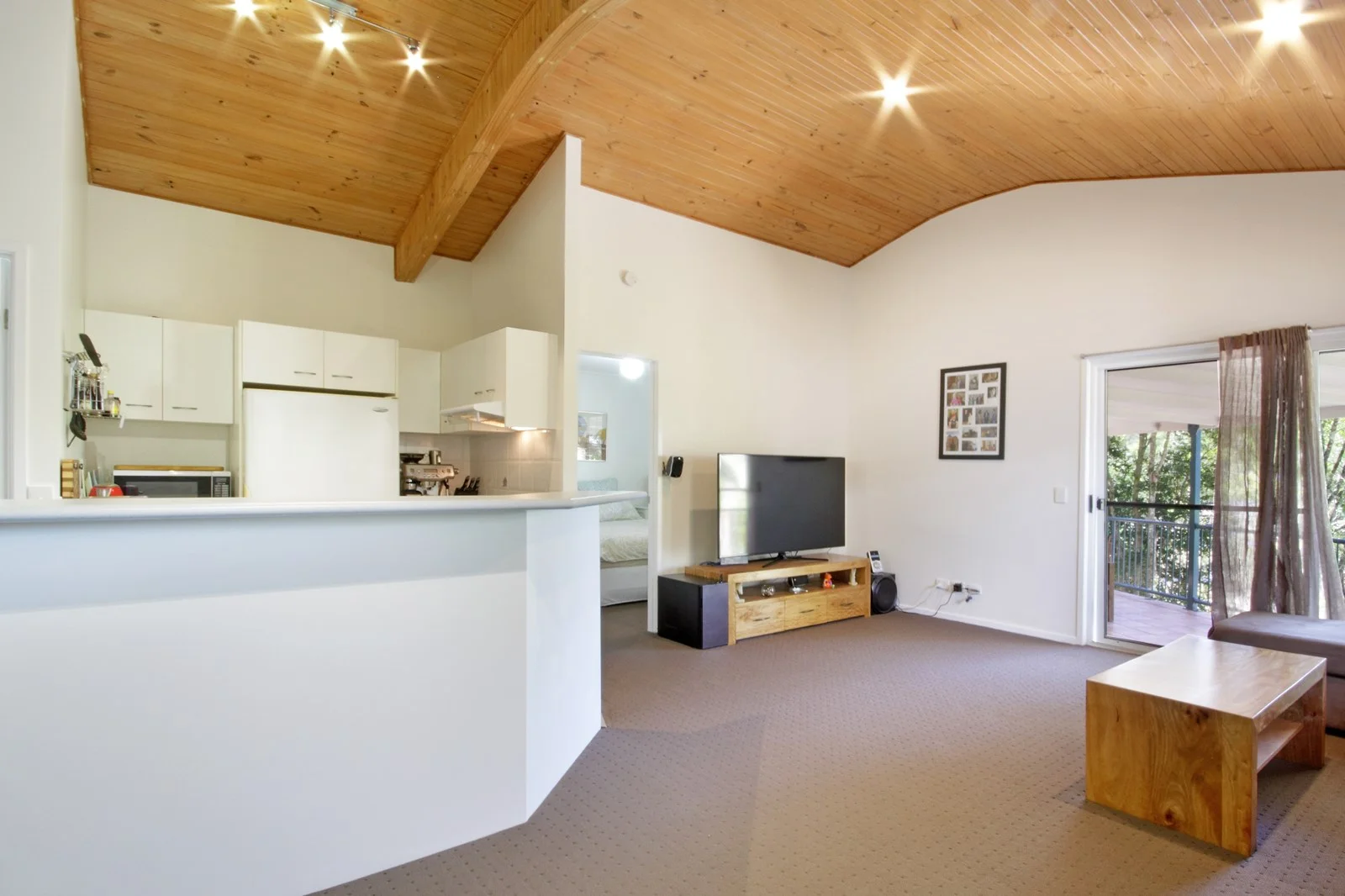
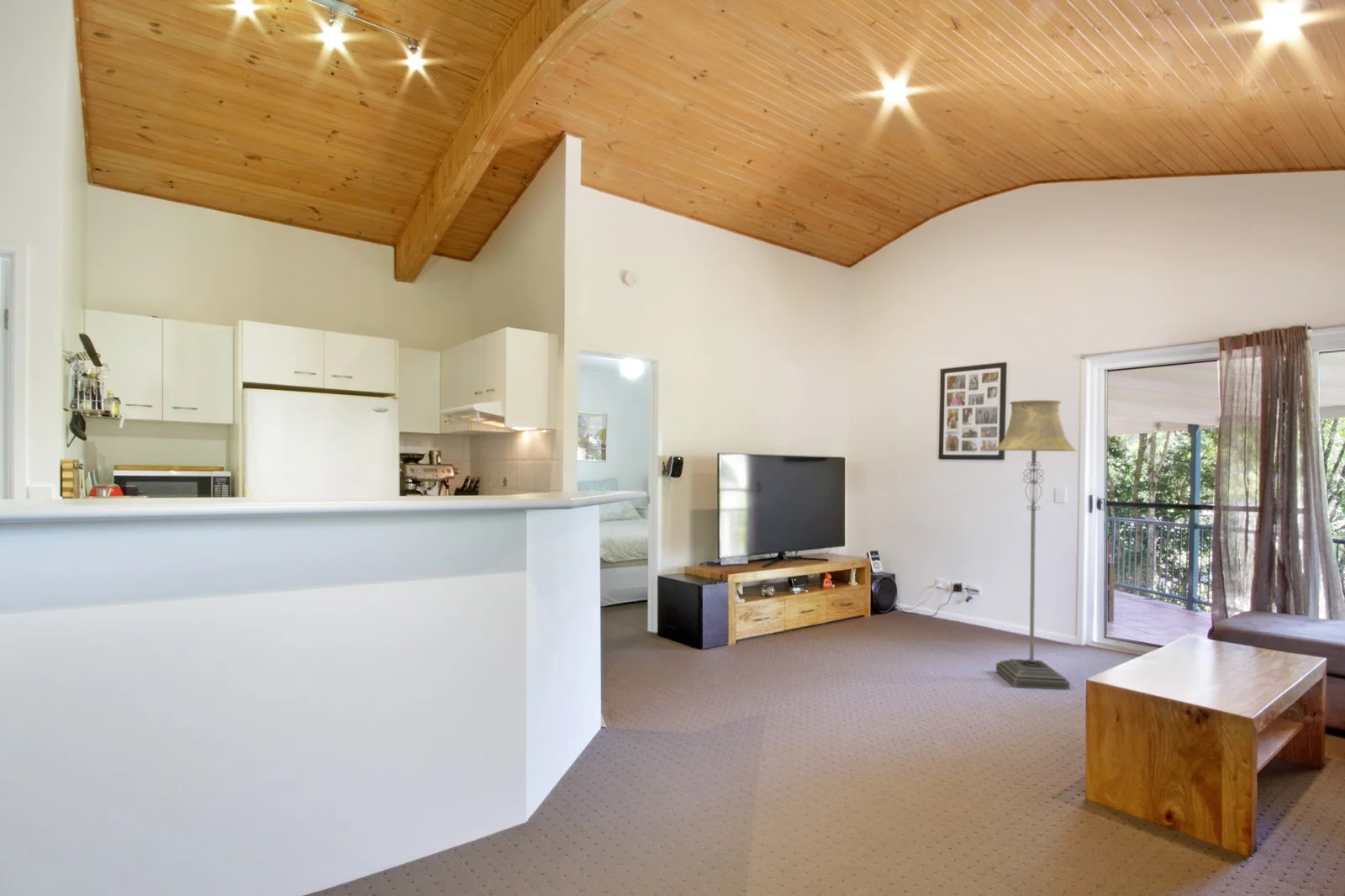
+ floor lamp (1033, 540)
